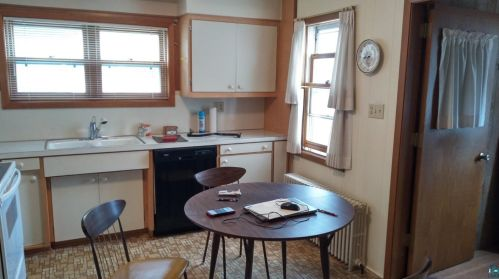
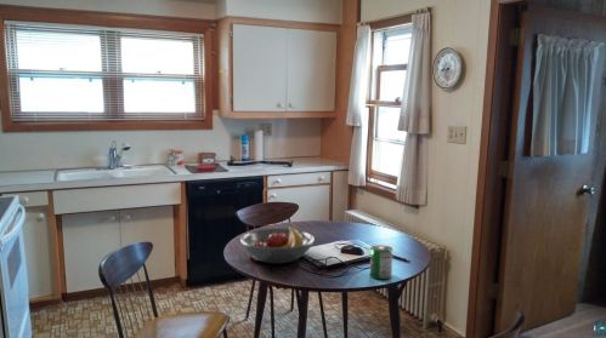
+ fruit bowl (277, 245)
+ can (380, 262)
